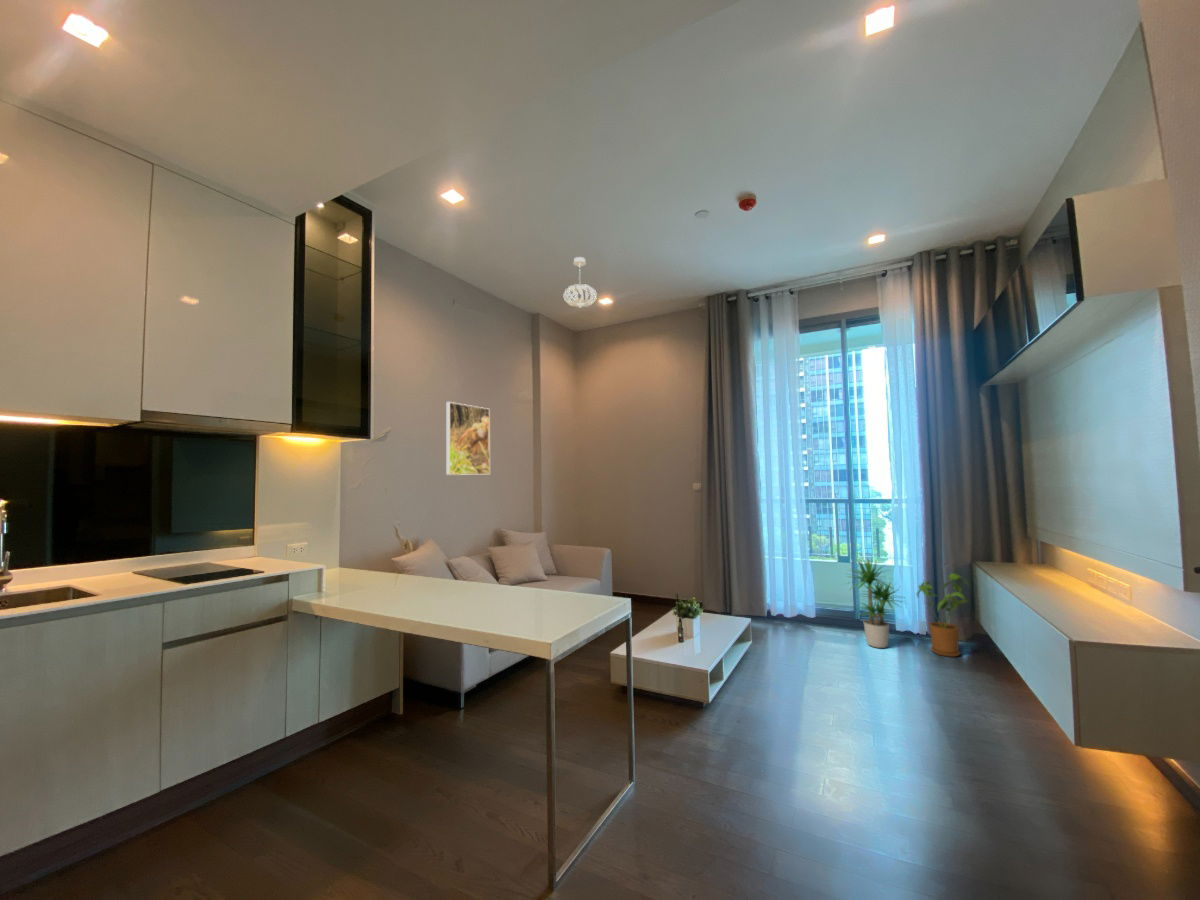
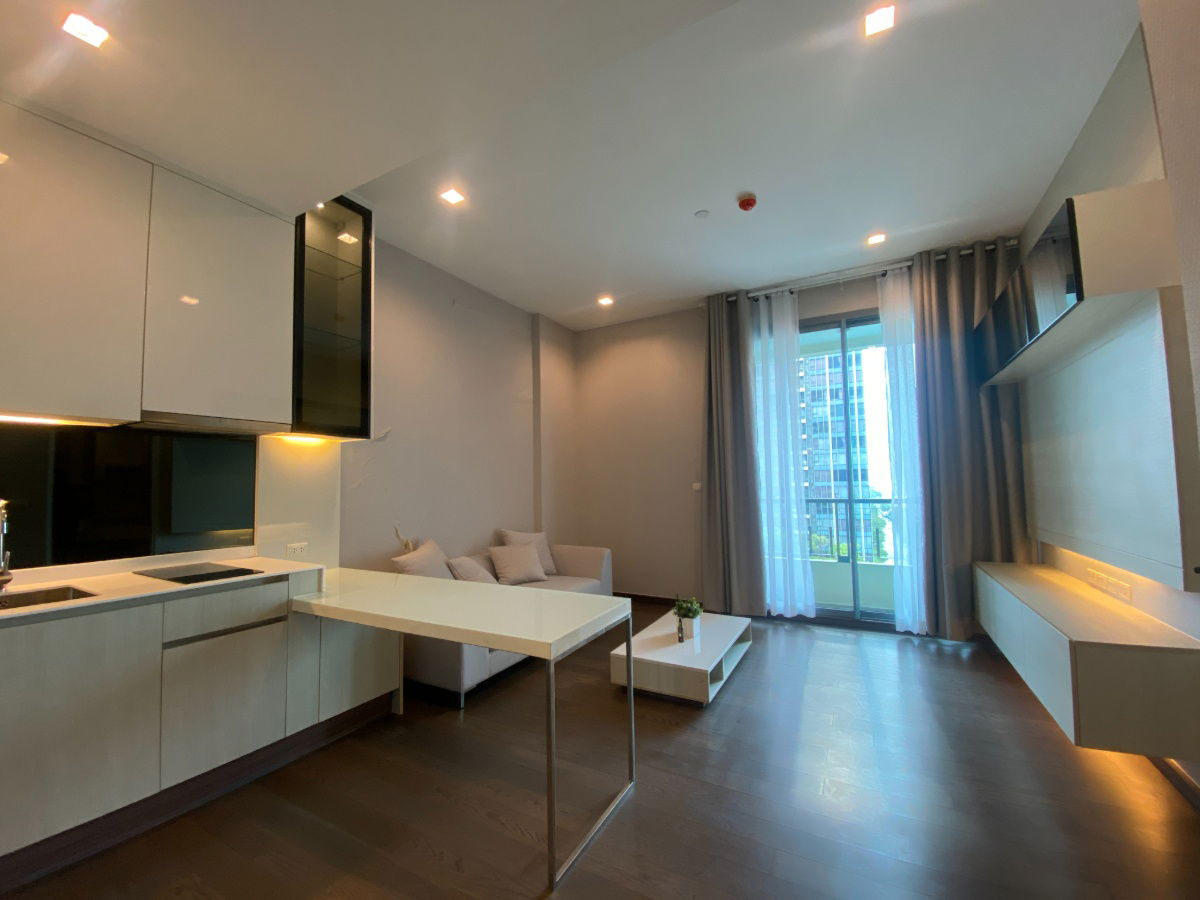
- pendant light (579, 285)
- potted plant (874, 599)
- house plant (946, 613)
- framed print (469, 439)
